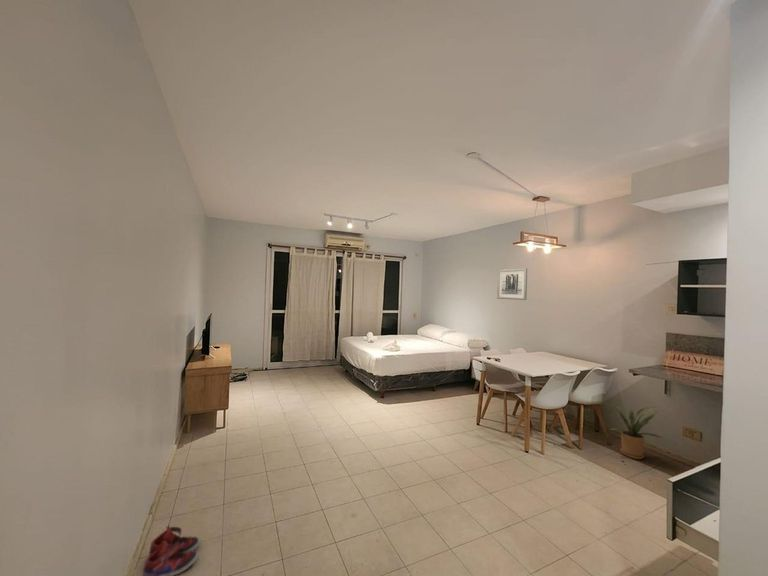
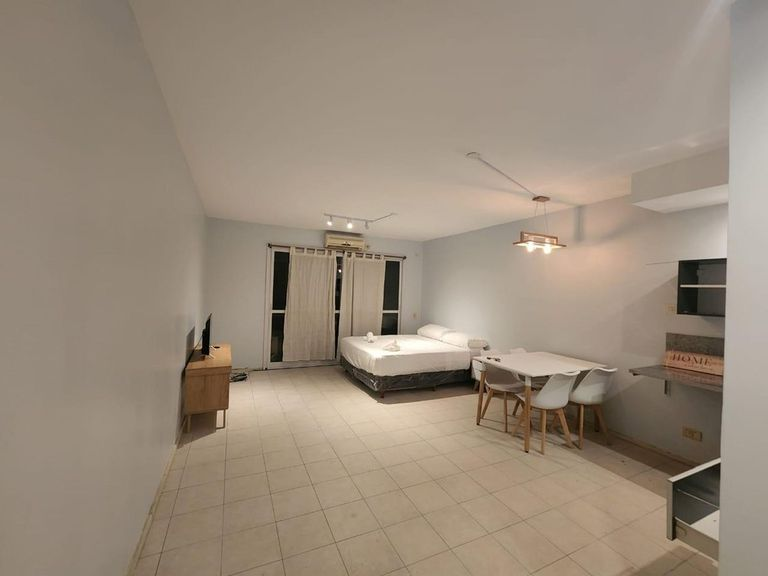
- wall art (511, 284)
- shoe (173, 547)
- house plant (633, 427)
